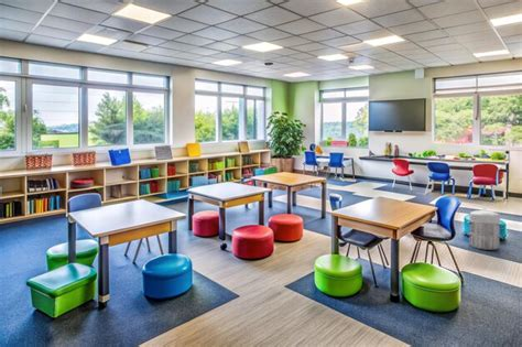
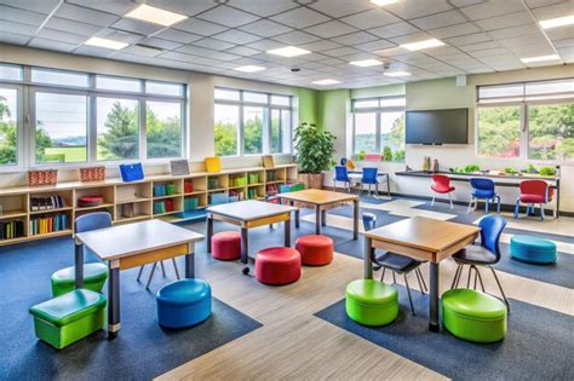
- waste bin (483, 227)
